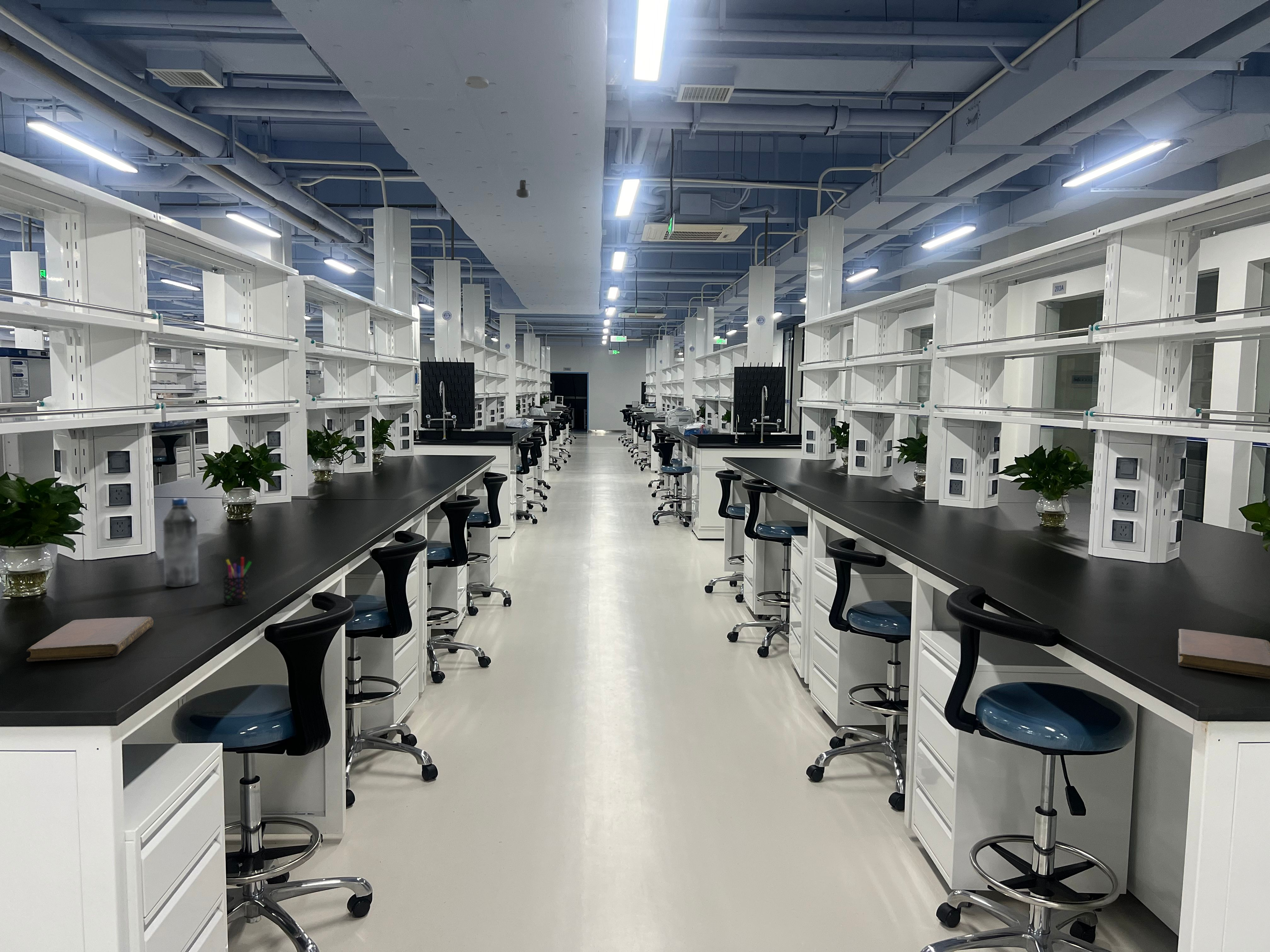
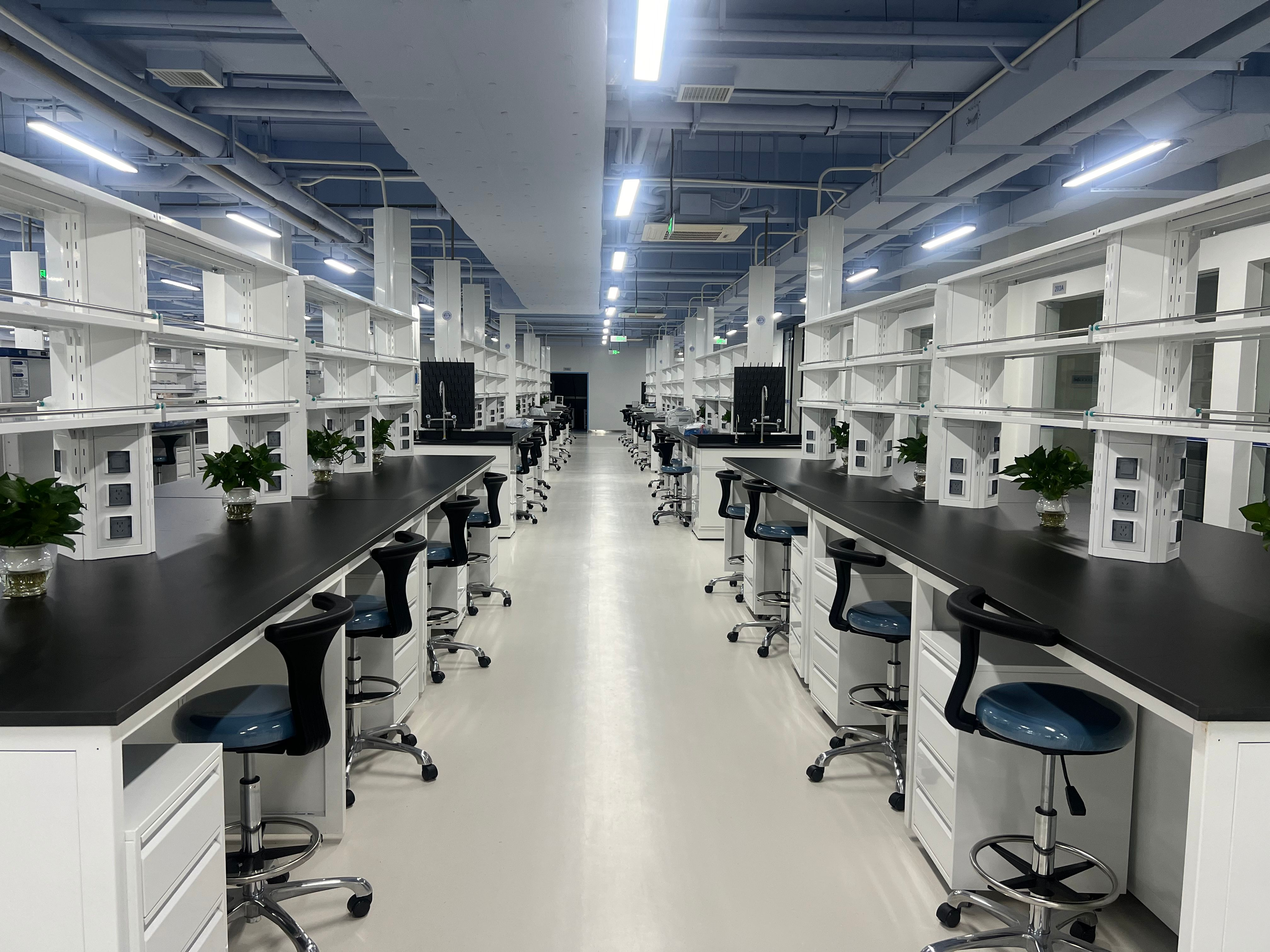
- notebook (1226, 652)
- security camera (523, 188)
- water bottle (181, 541)
- pen holder (238, 579)
- notebook (94, 637)
- smoke detector (477, 82)
